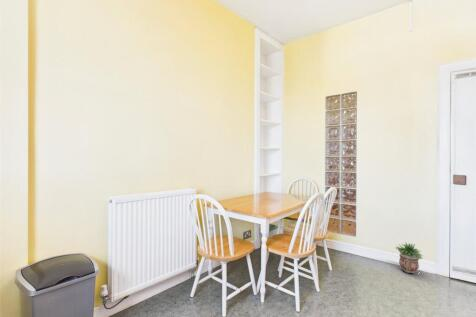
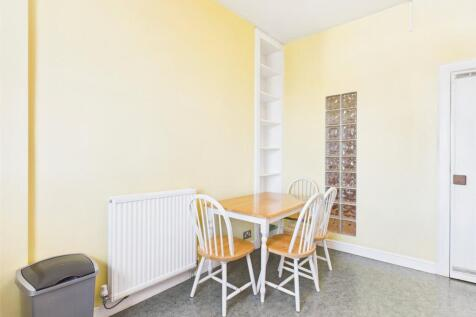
- potted plant (409, 256)
